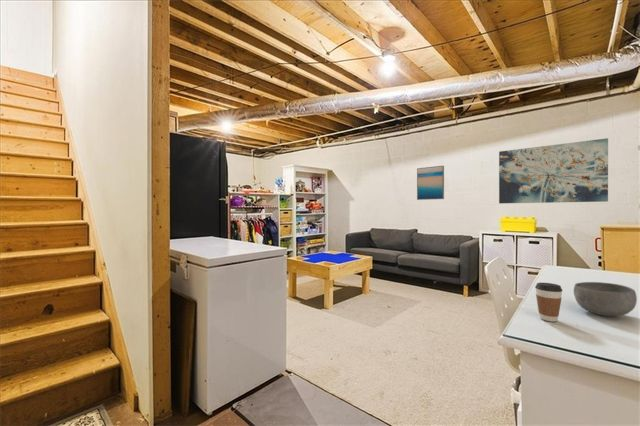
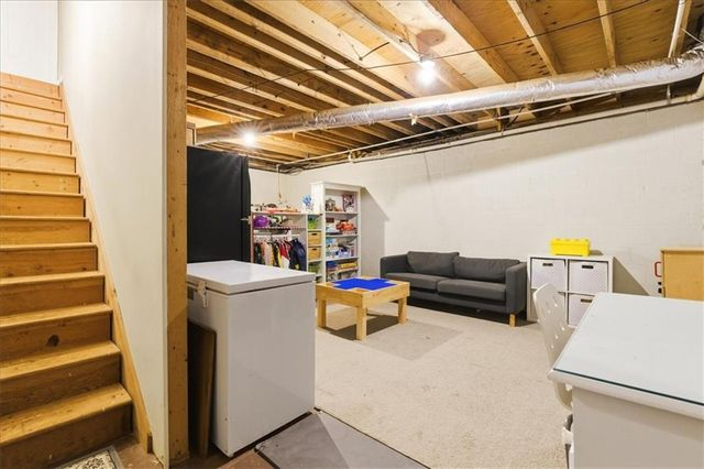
- wall art (430, 183)
- wall art (548, 174)
- bowl (603, 300)
- coffee cup (548, 301)
